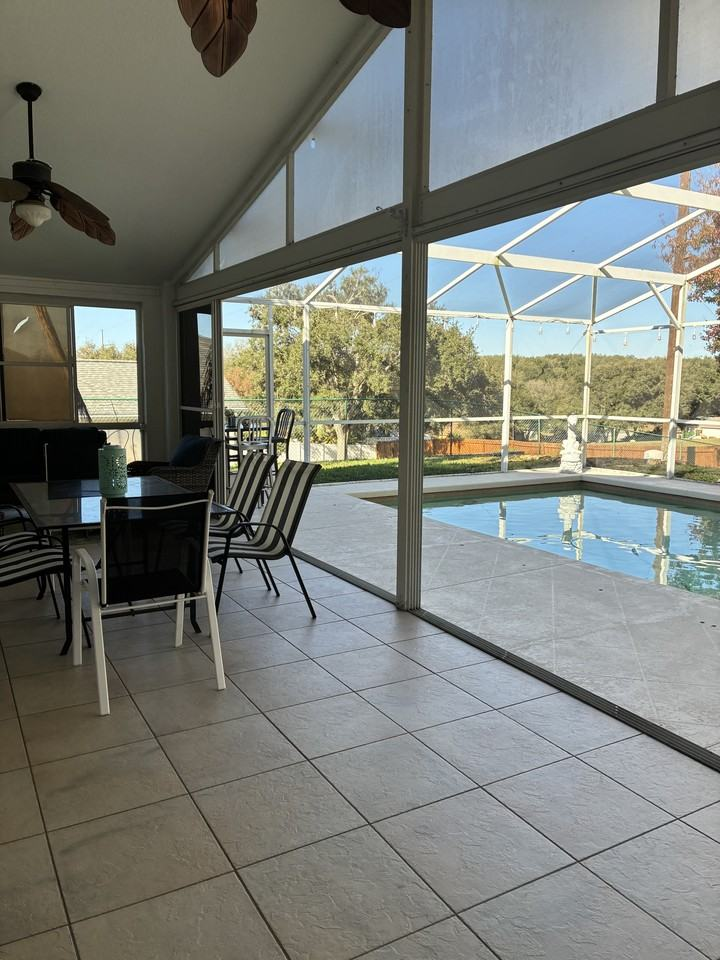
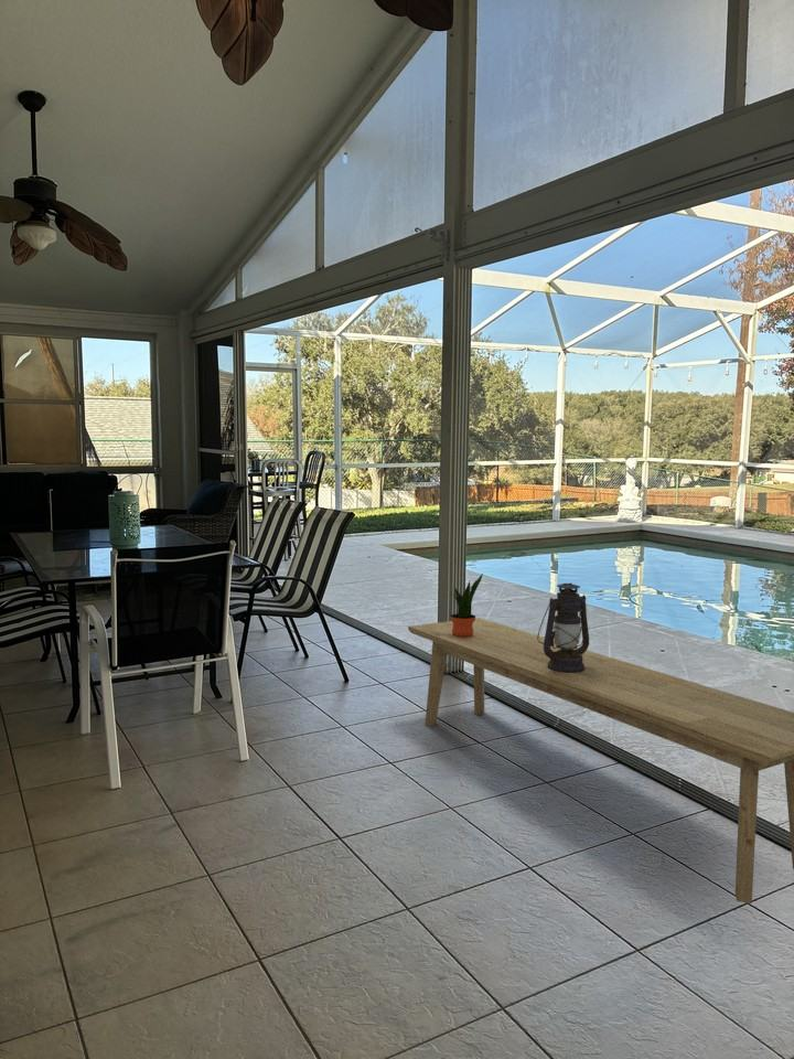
+ potted plant (466, 603)
+ lantern (566, 624)
+ bench (584, 707)
